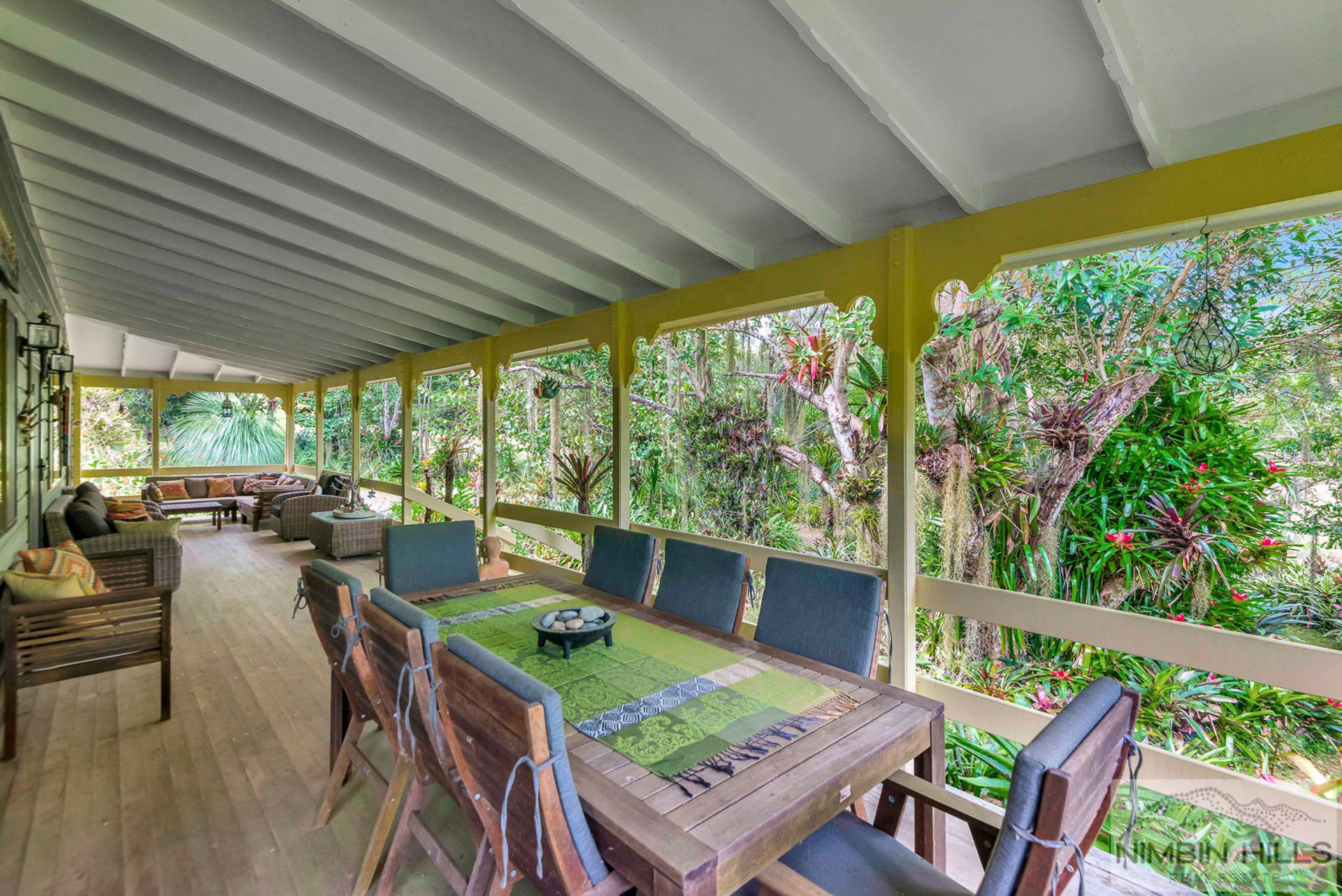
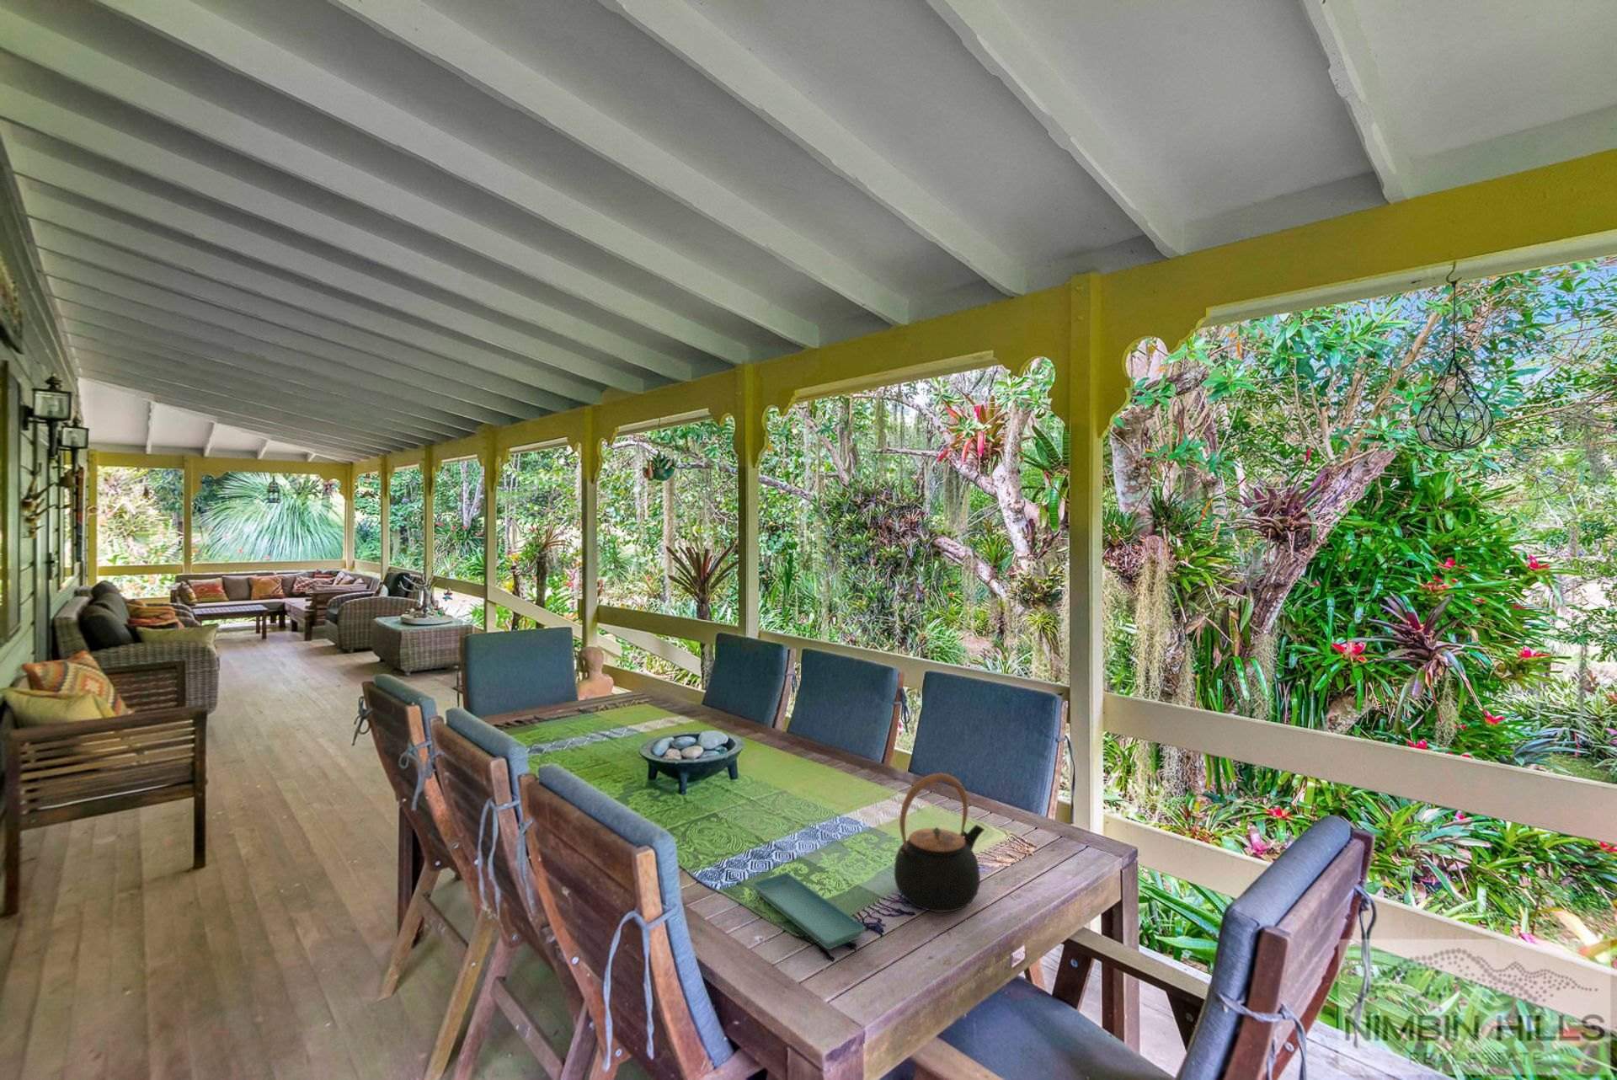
+ teapot (942, 833)
+ saucer (805, 909)
